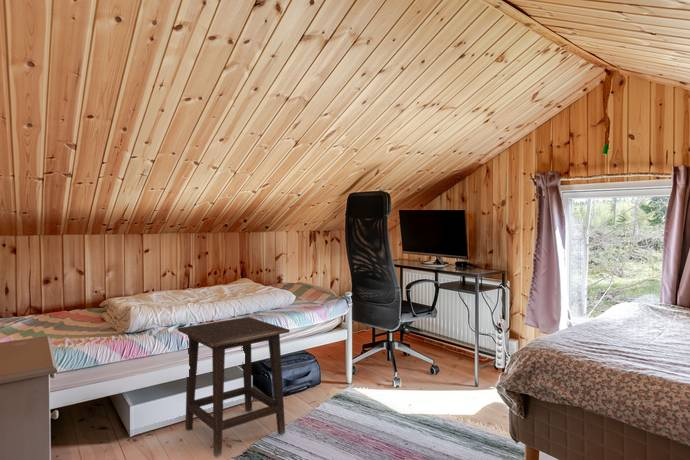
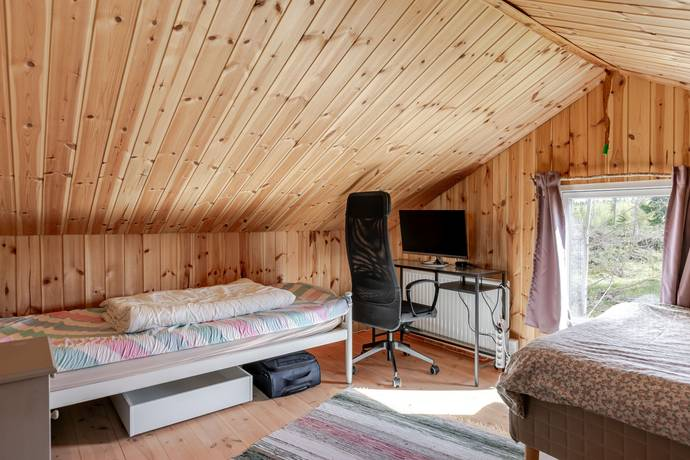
- side table (234, 389)
